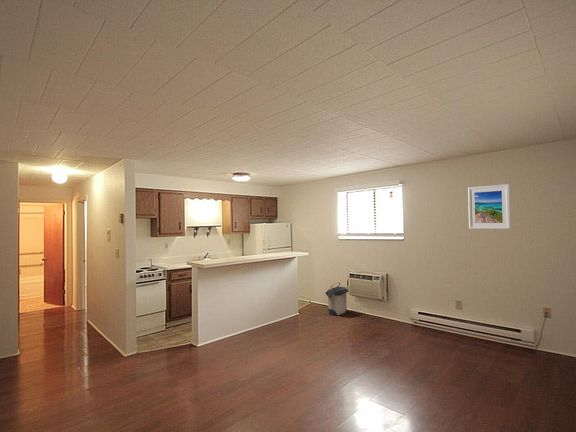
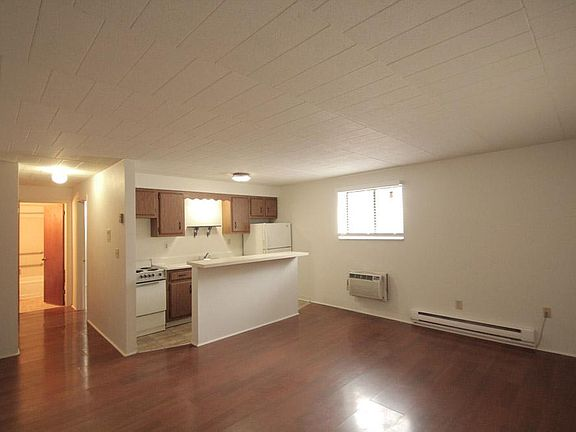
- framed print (488, 207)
- laundry hamper (337, 296)
